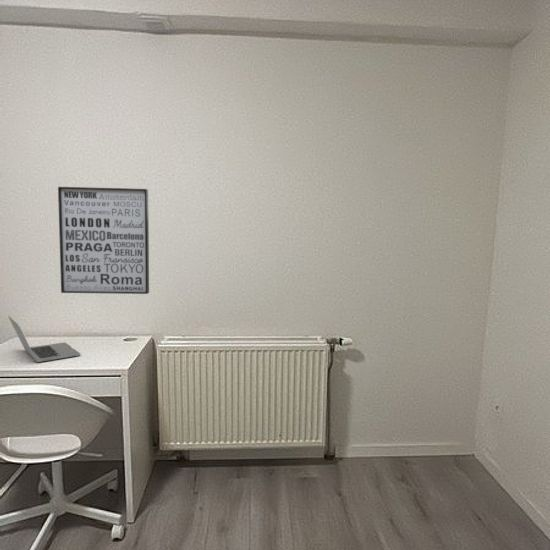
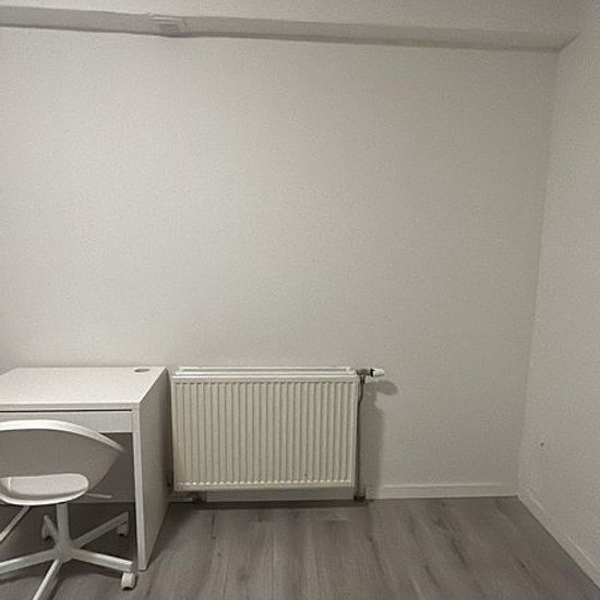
- wall art (104, 241)
- laptop (43, 345)
